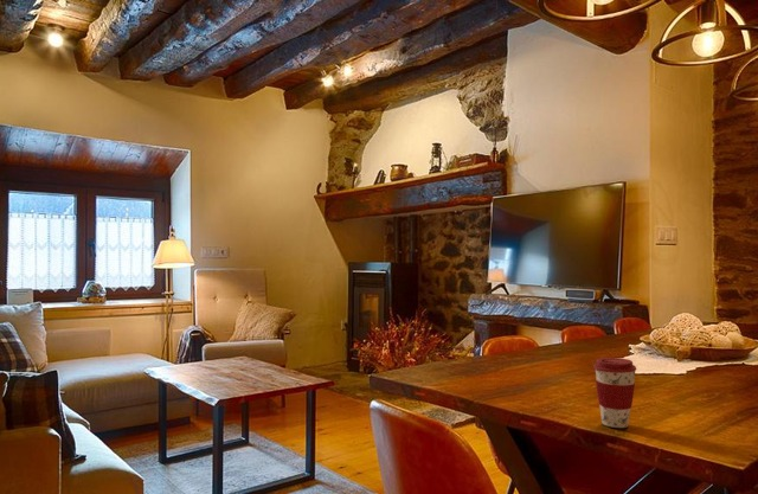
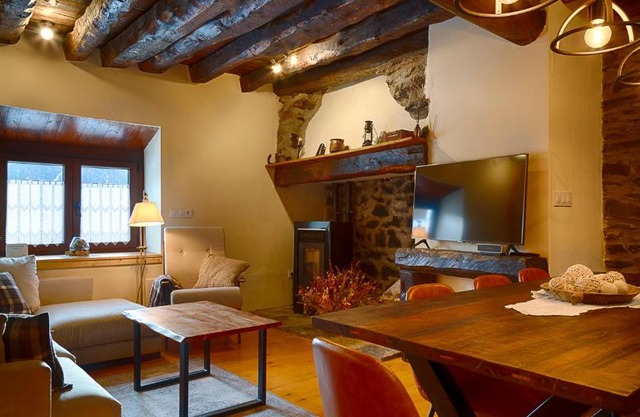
- coffee cup (615, 392)
